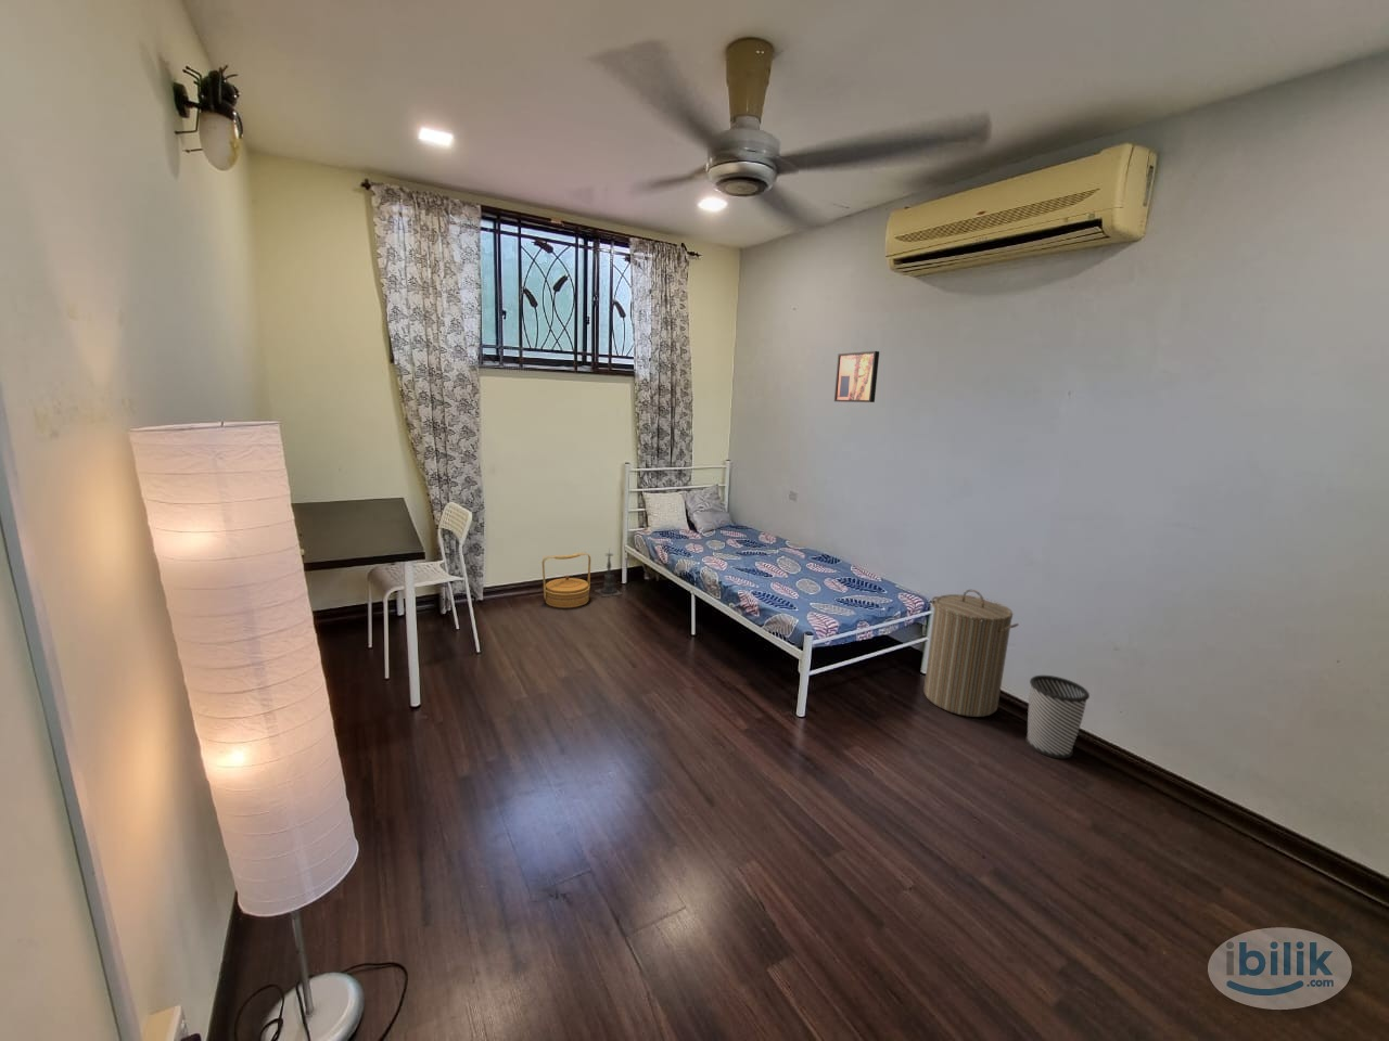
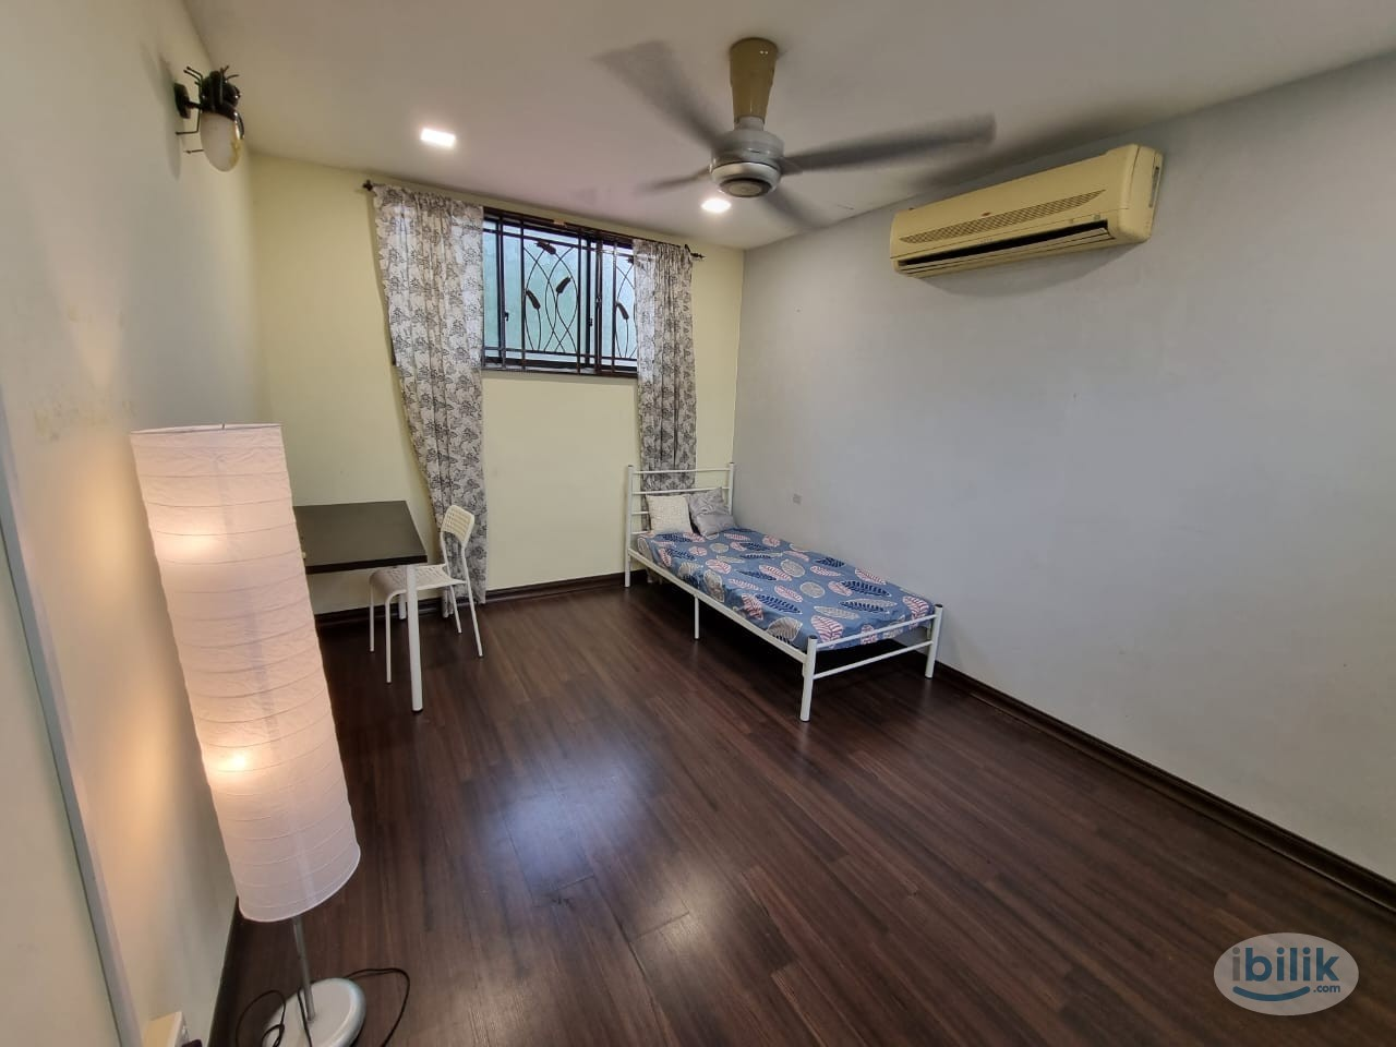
- laundry hamper (967, 645)
- candle holder (608, 570)
- wastebasket (1053, 715)
- basket (567, 578)
- wall art (855, 377)
